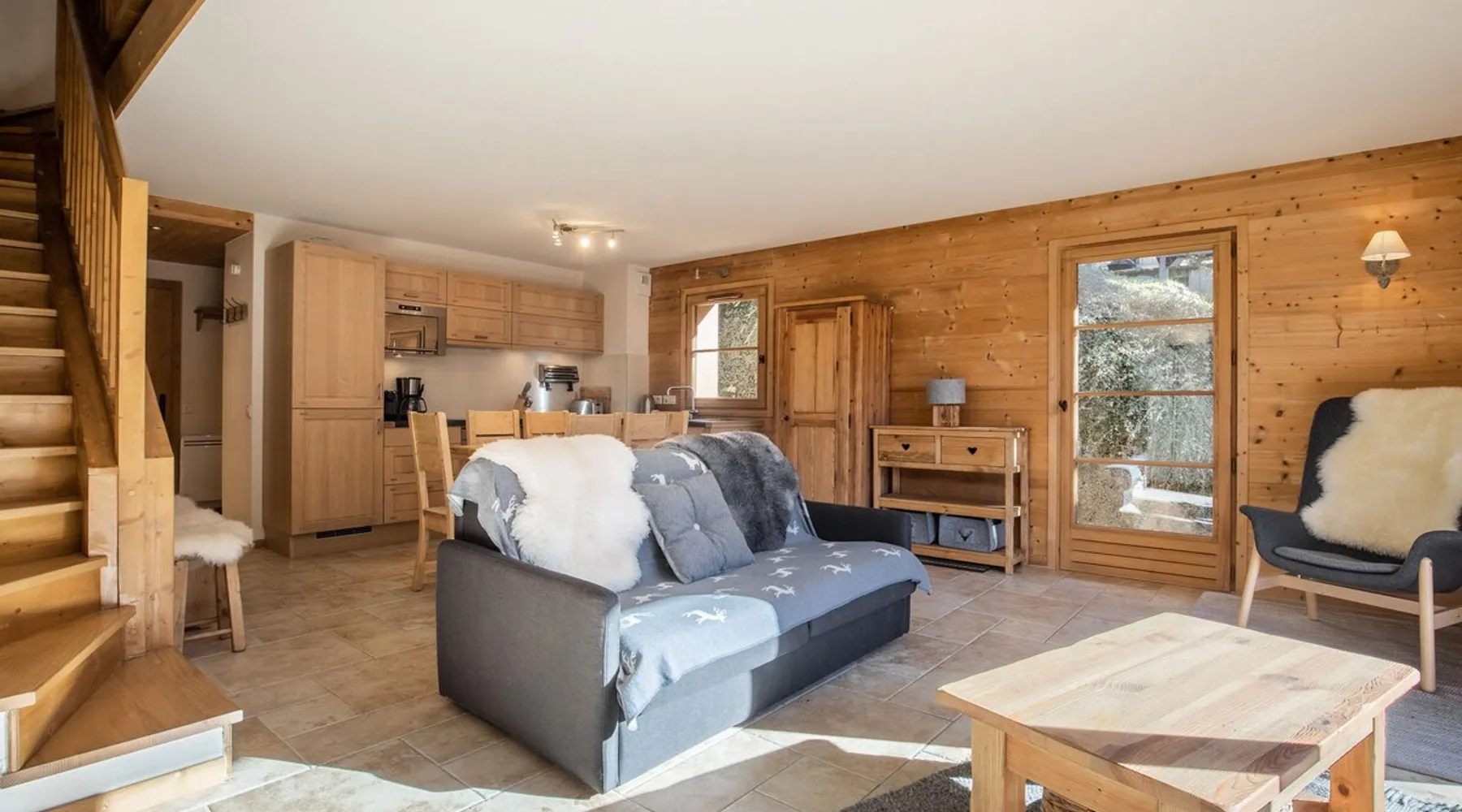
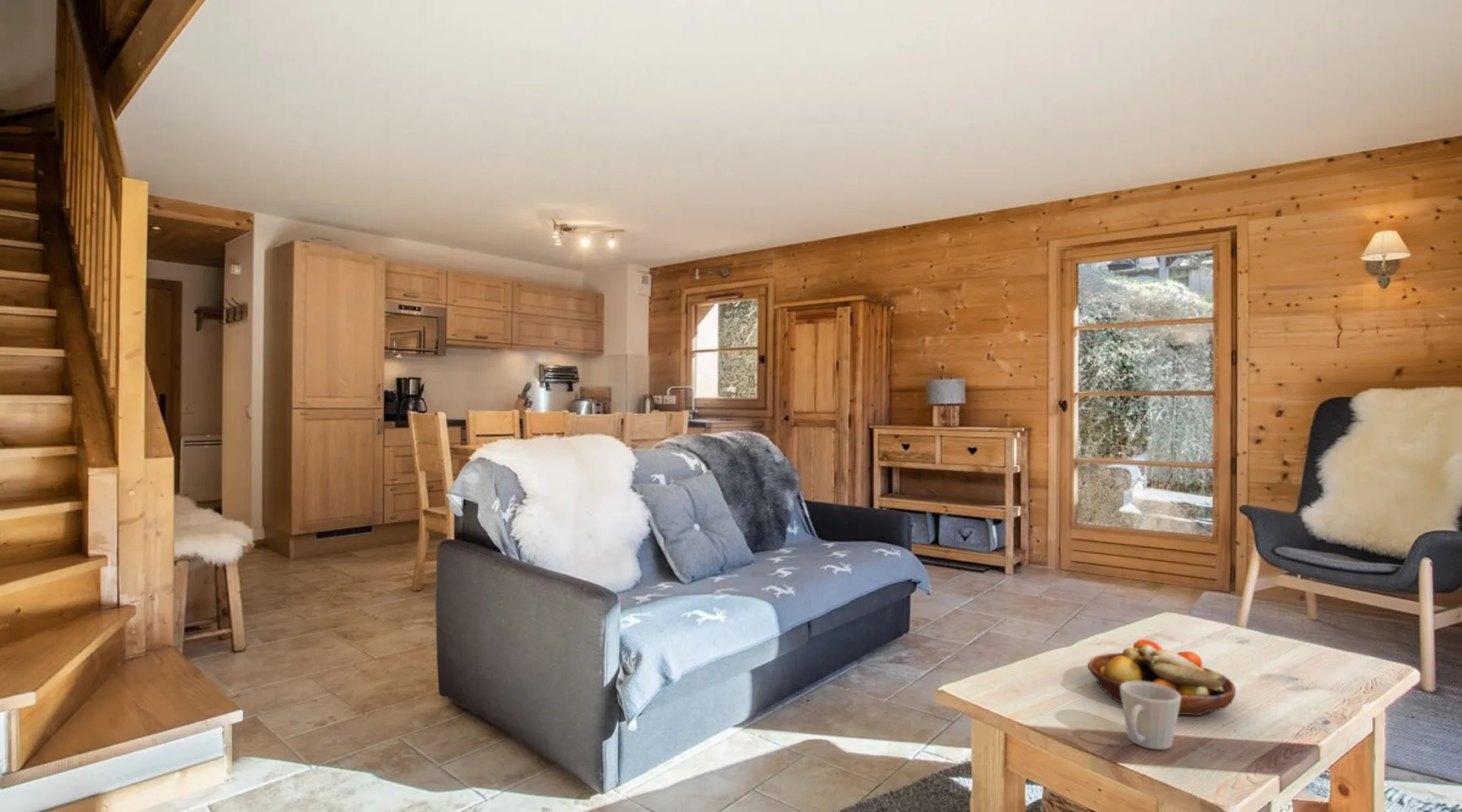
+ mug (1145, 719)
+ fruit bowl (1160, 668)
